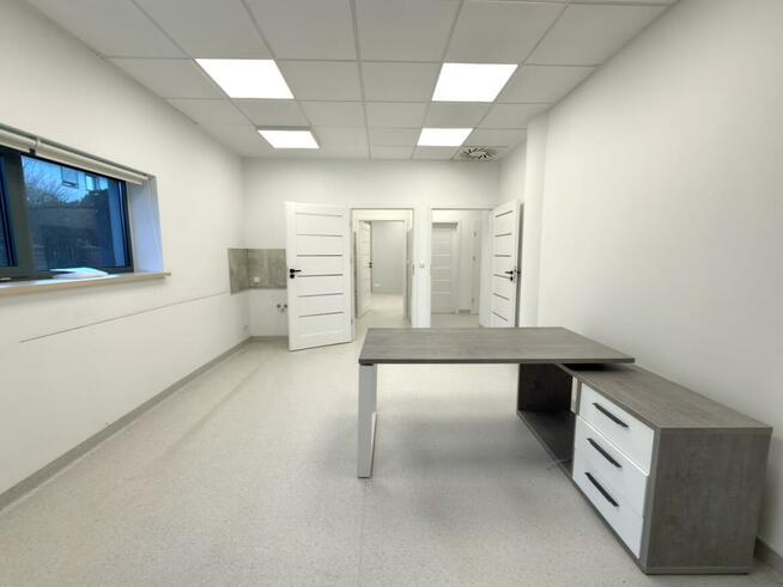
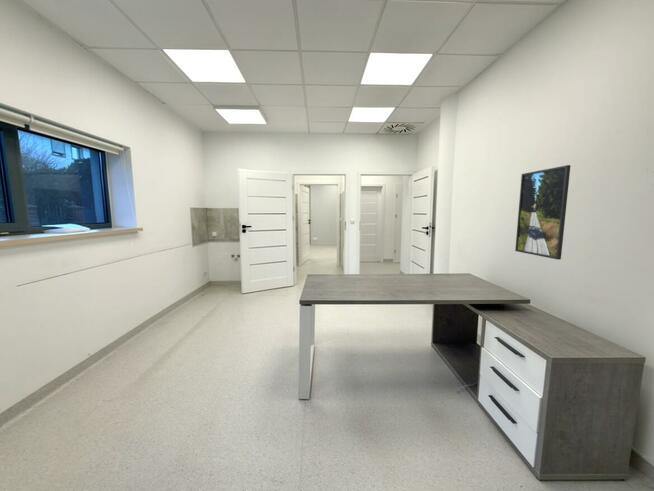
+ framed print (539, 213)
